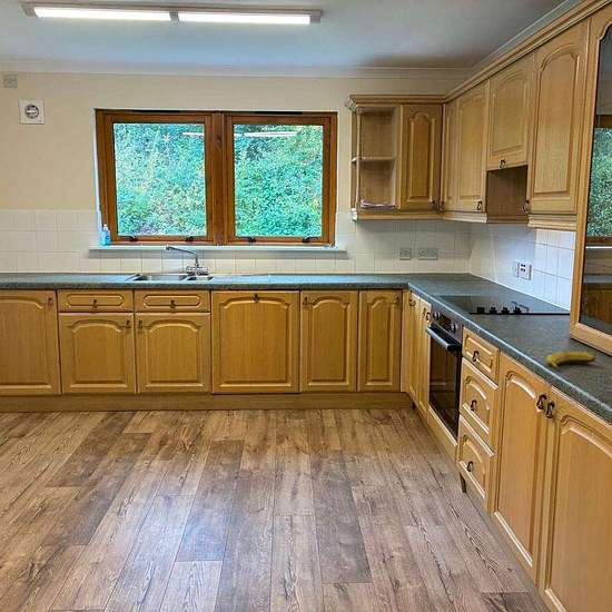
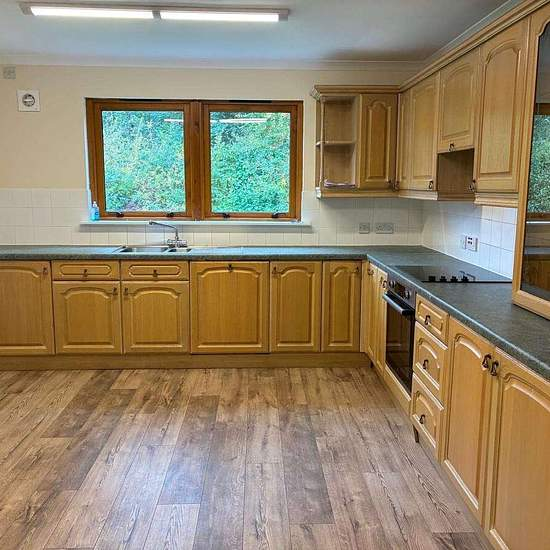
- banana (565, 359)
